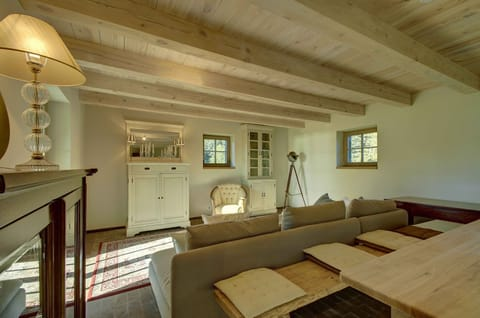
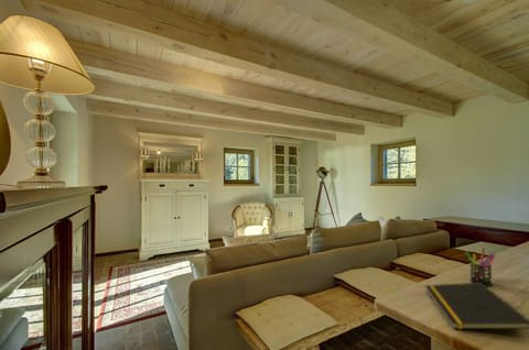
+ pen holder (478, 265)
+ notepad (468, 303)
